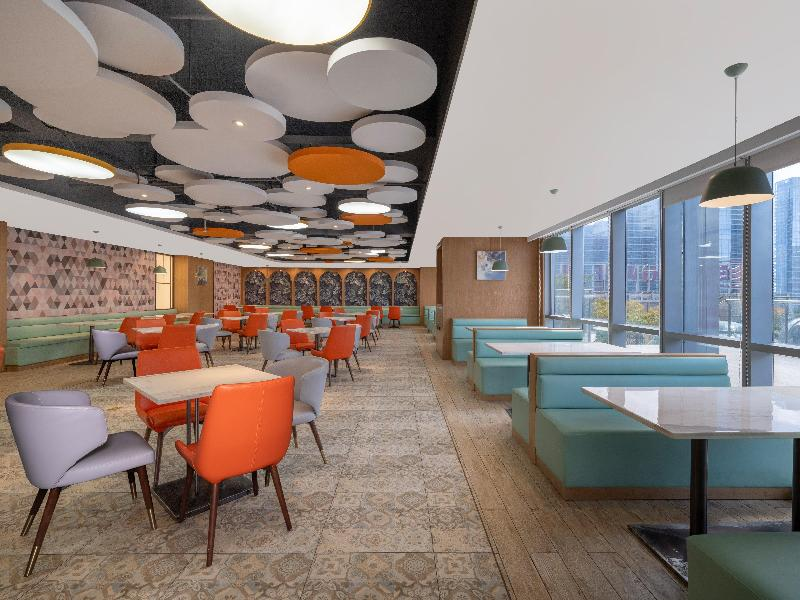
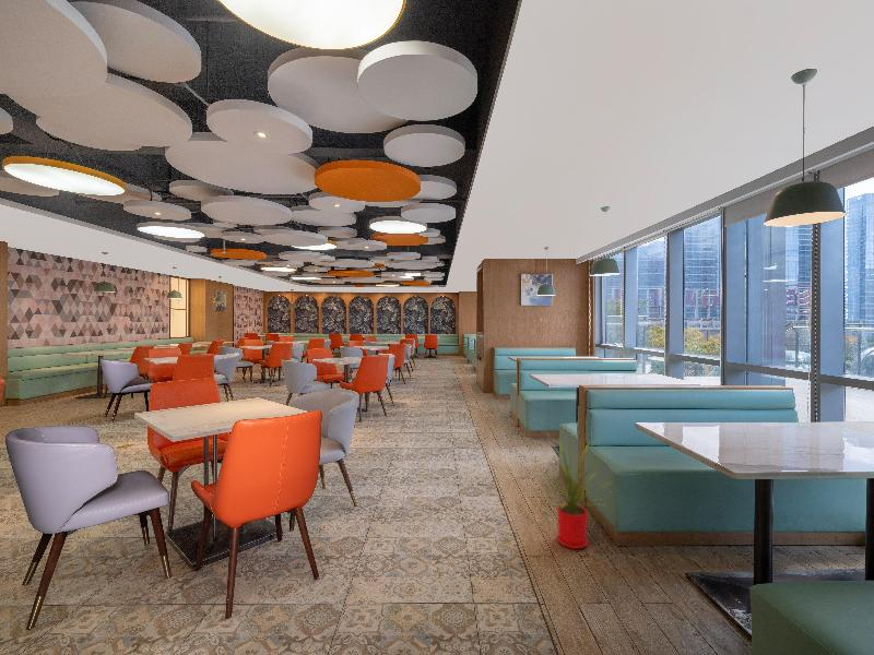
+ house plant (574, 489)
